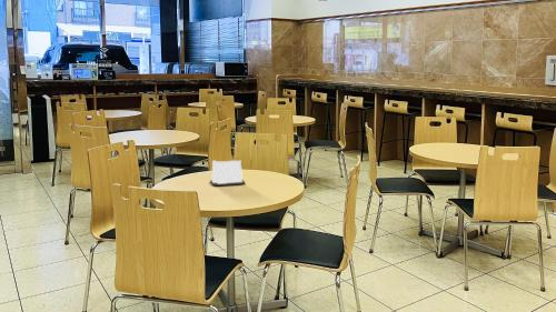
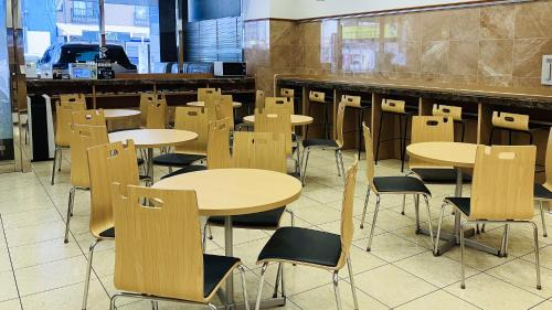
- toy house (227, 171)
